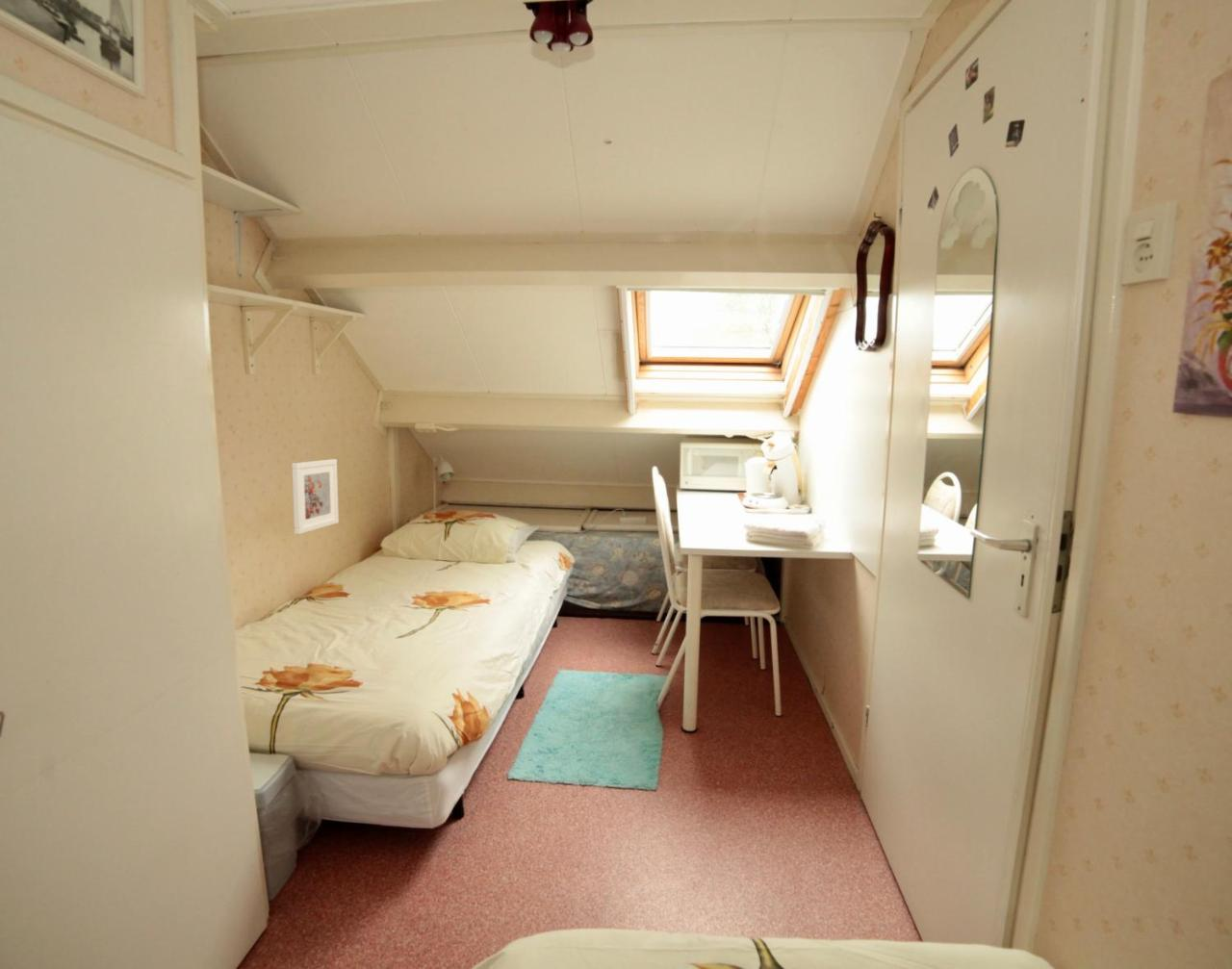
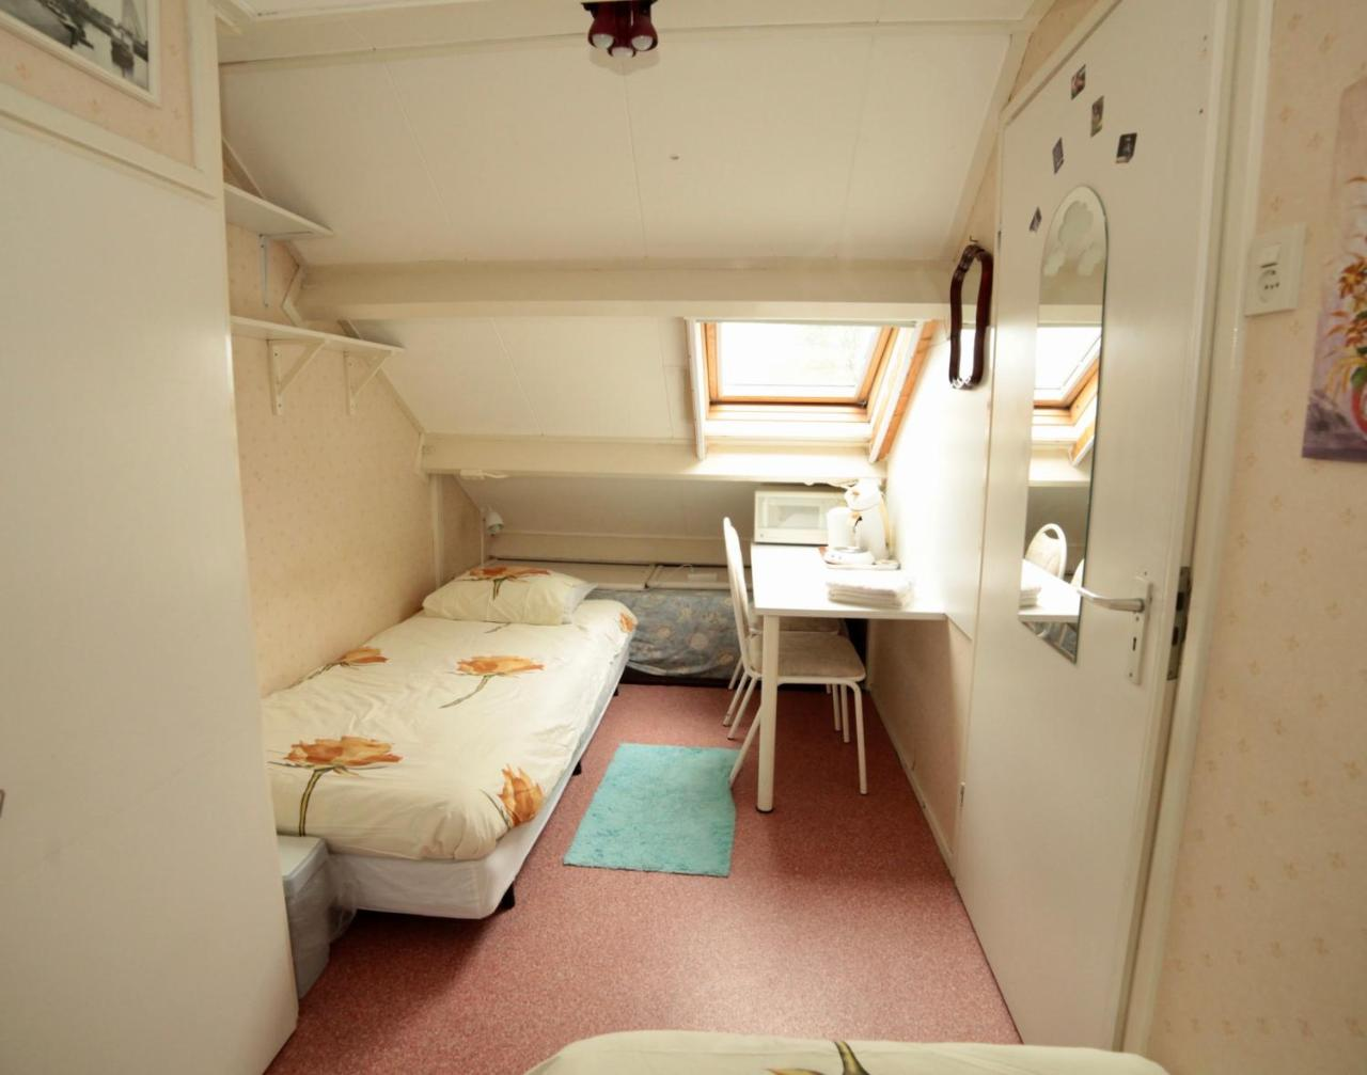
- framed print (317, 495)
